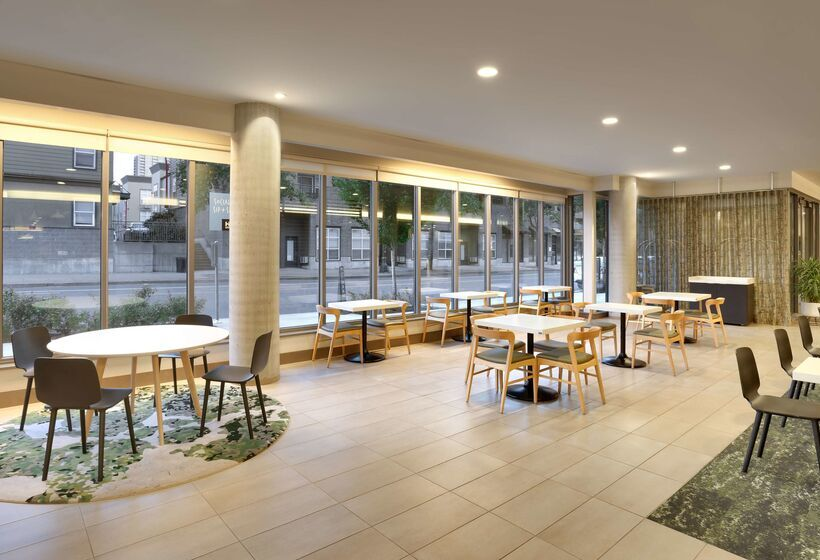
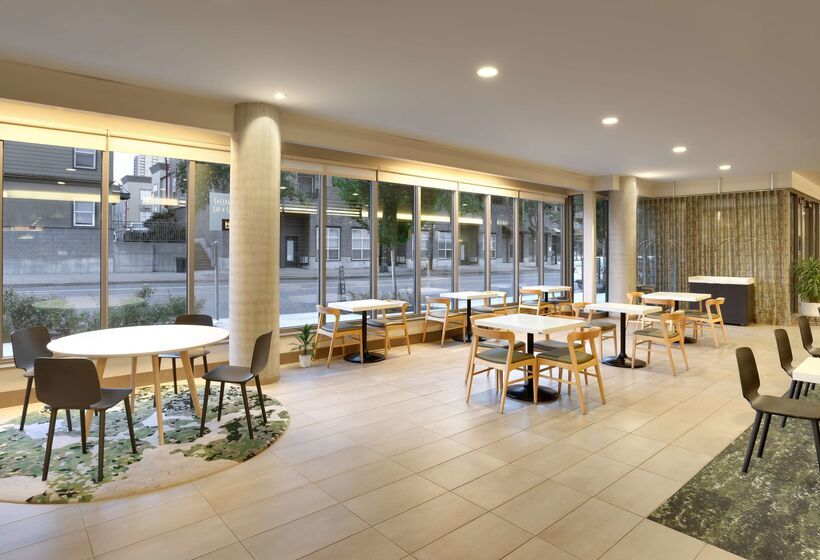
+ indoor plant (305, 344)
